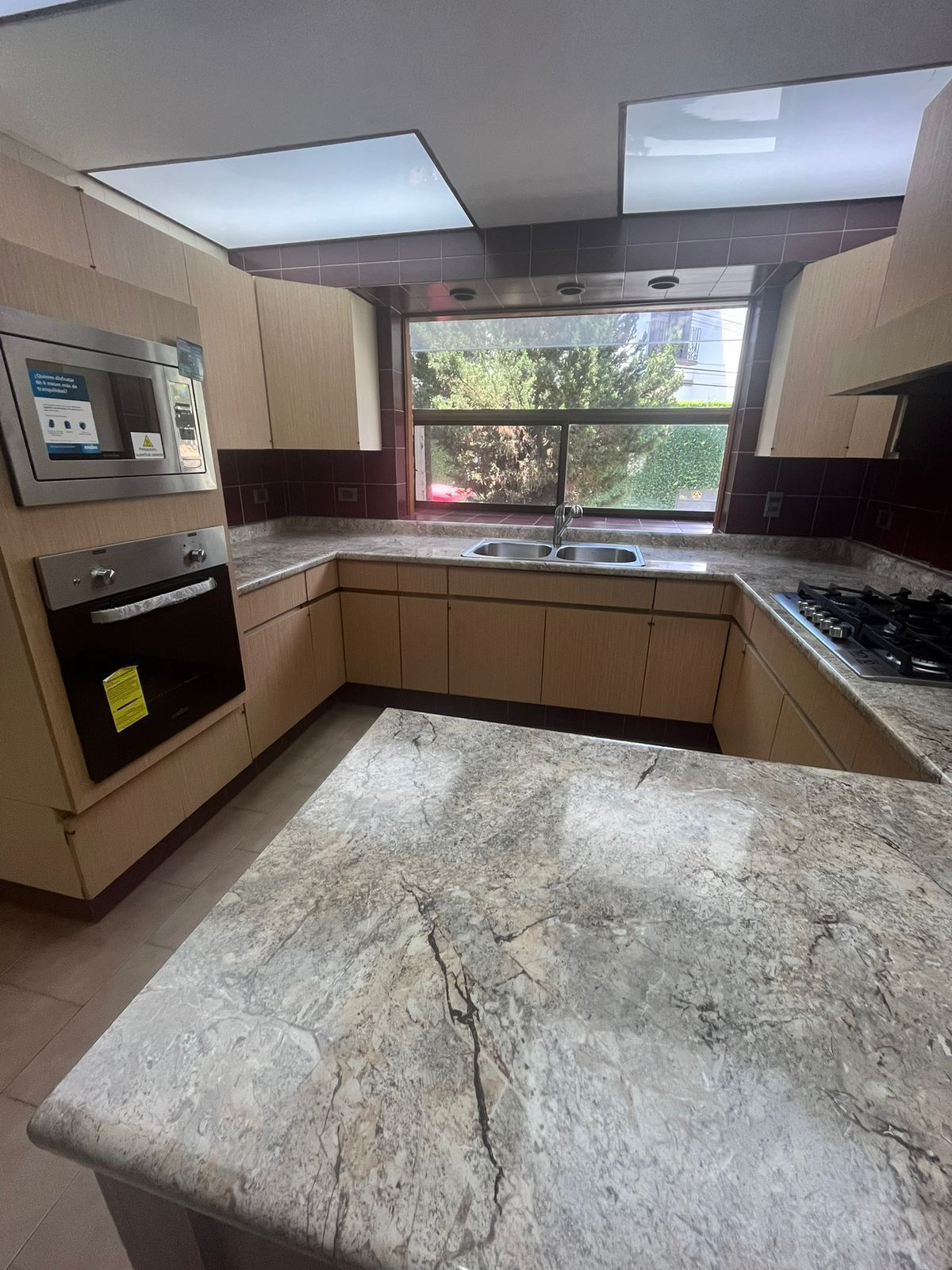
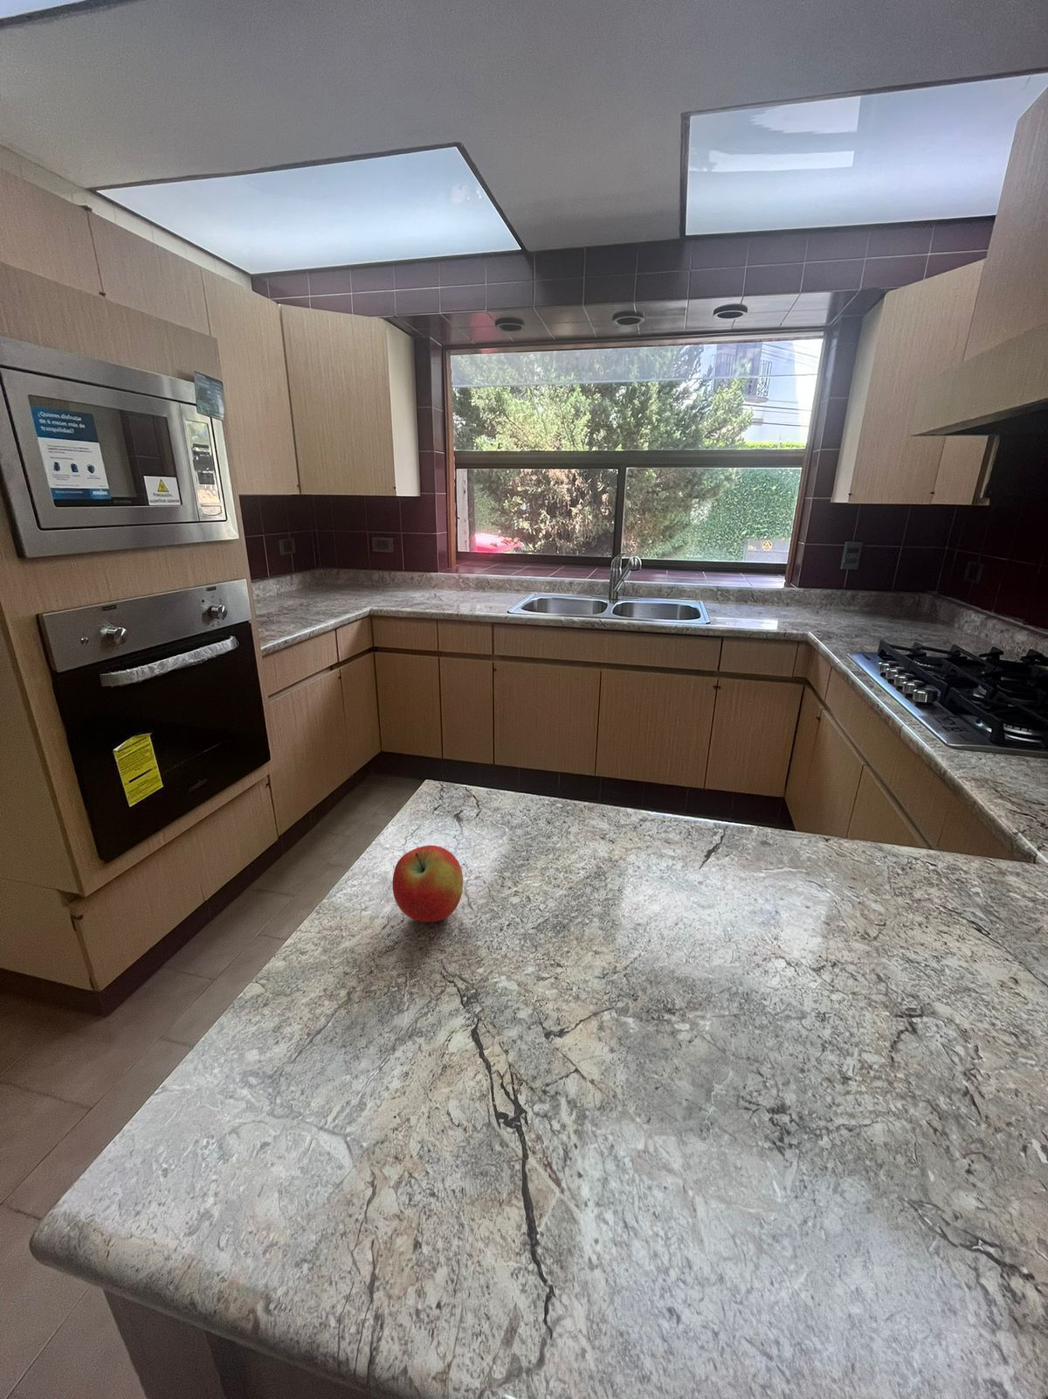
+ apple (428, 880)
